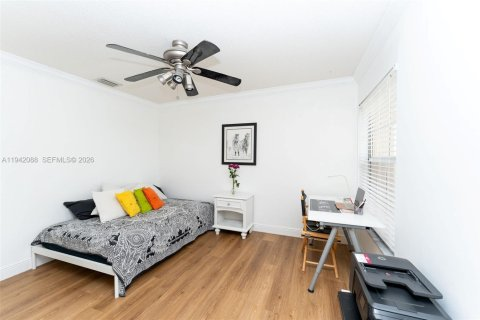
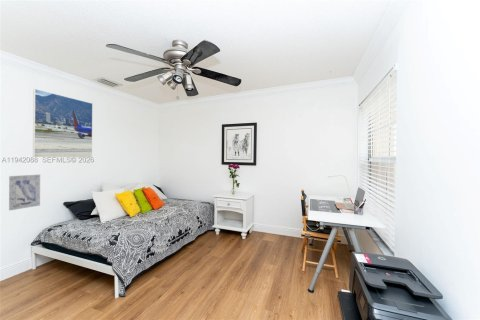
+ wall art (25, 191)
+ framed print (66, 127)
